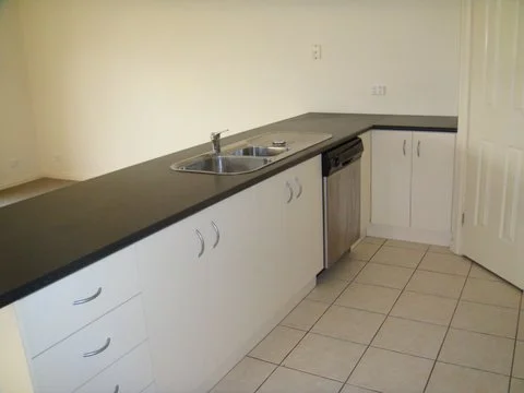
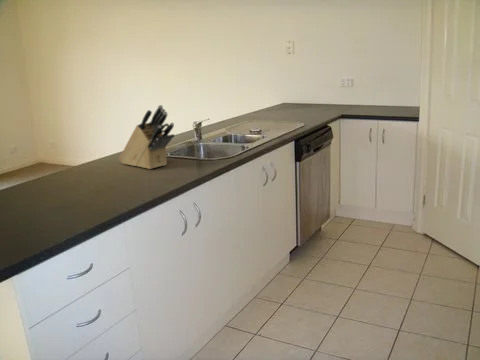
+ knife block (145, 135)
